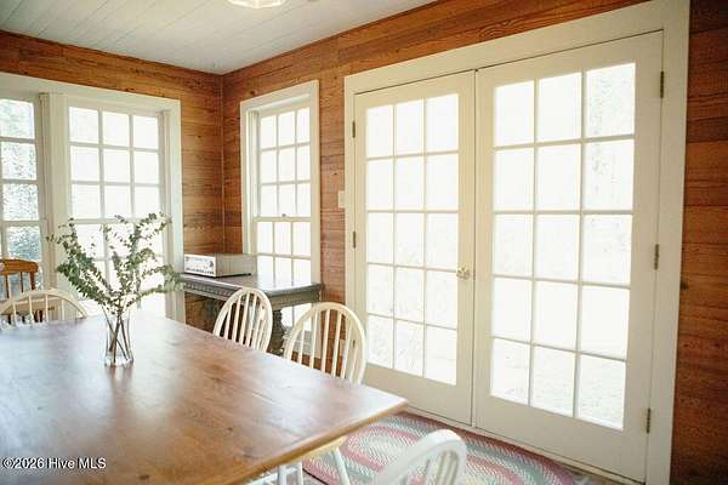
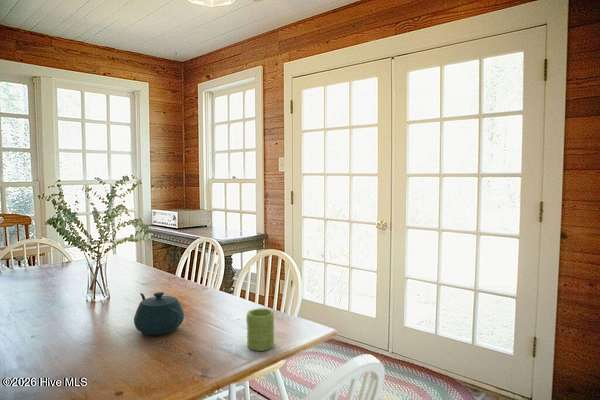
+ teapot (158, 310)
+ mug (257, 327)
